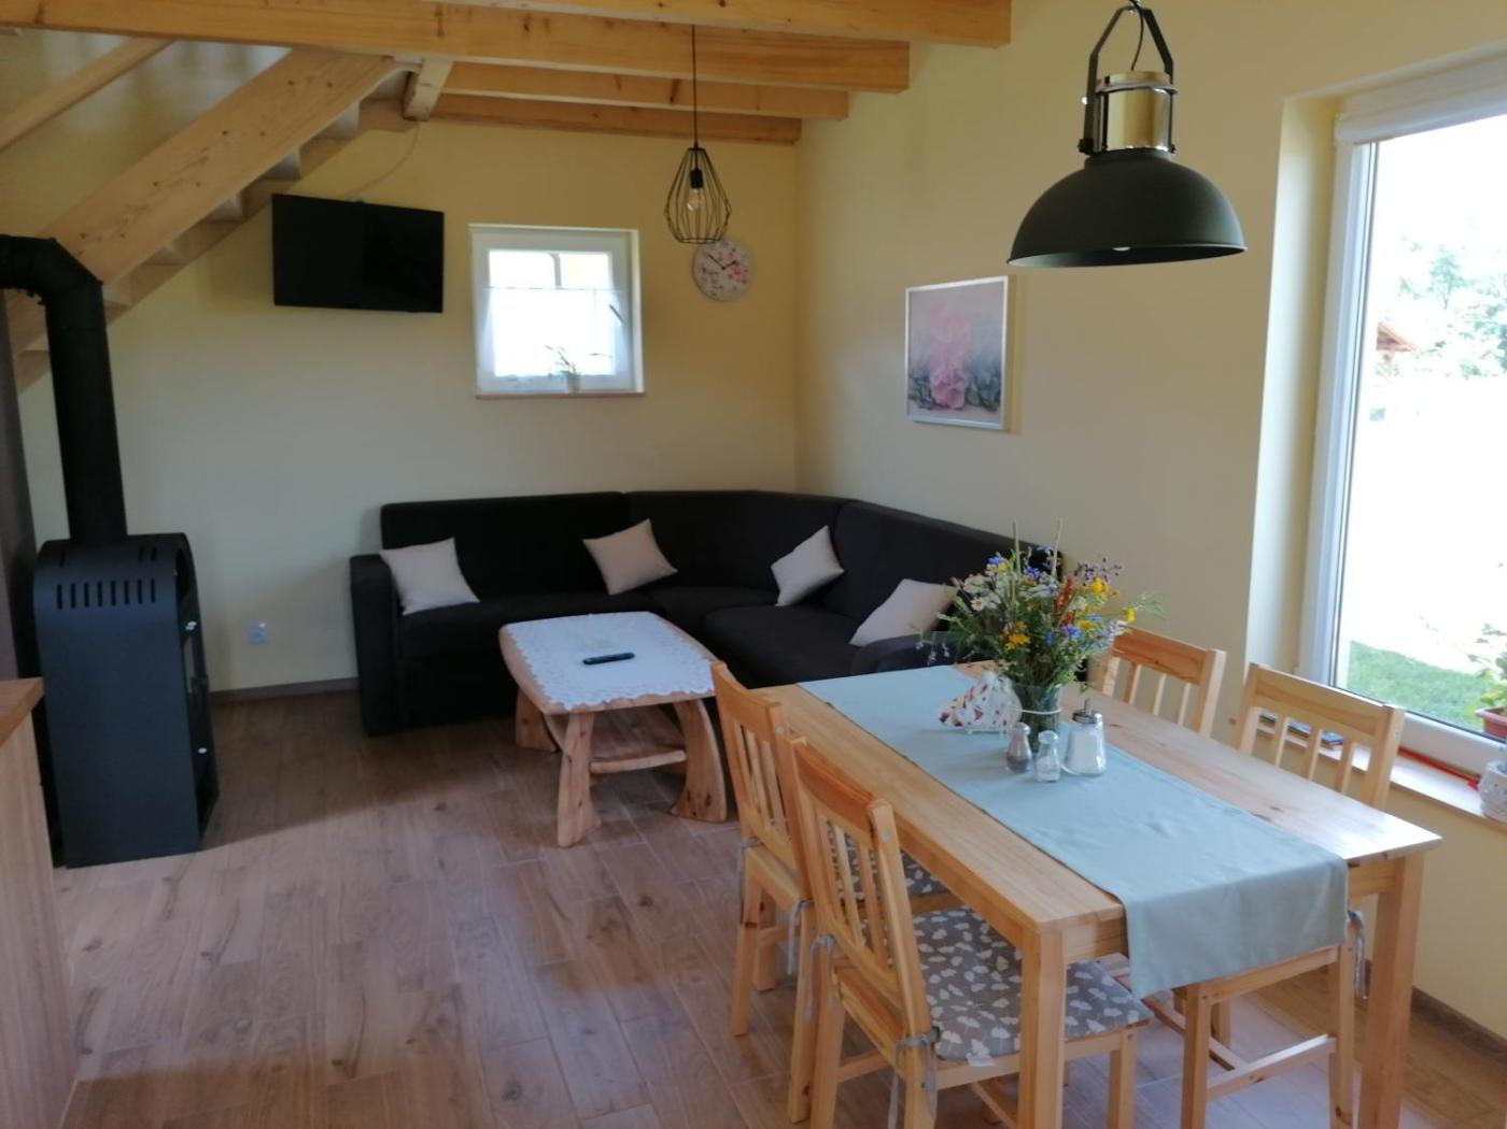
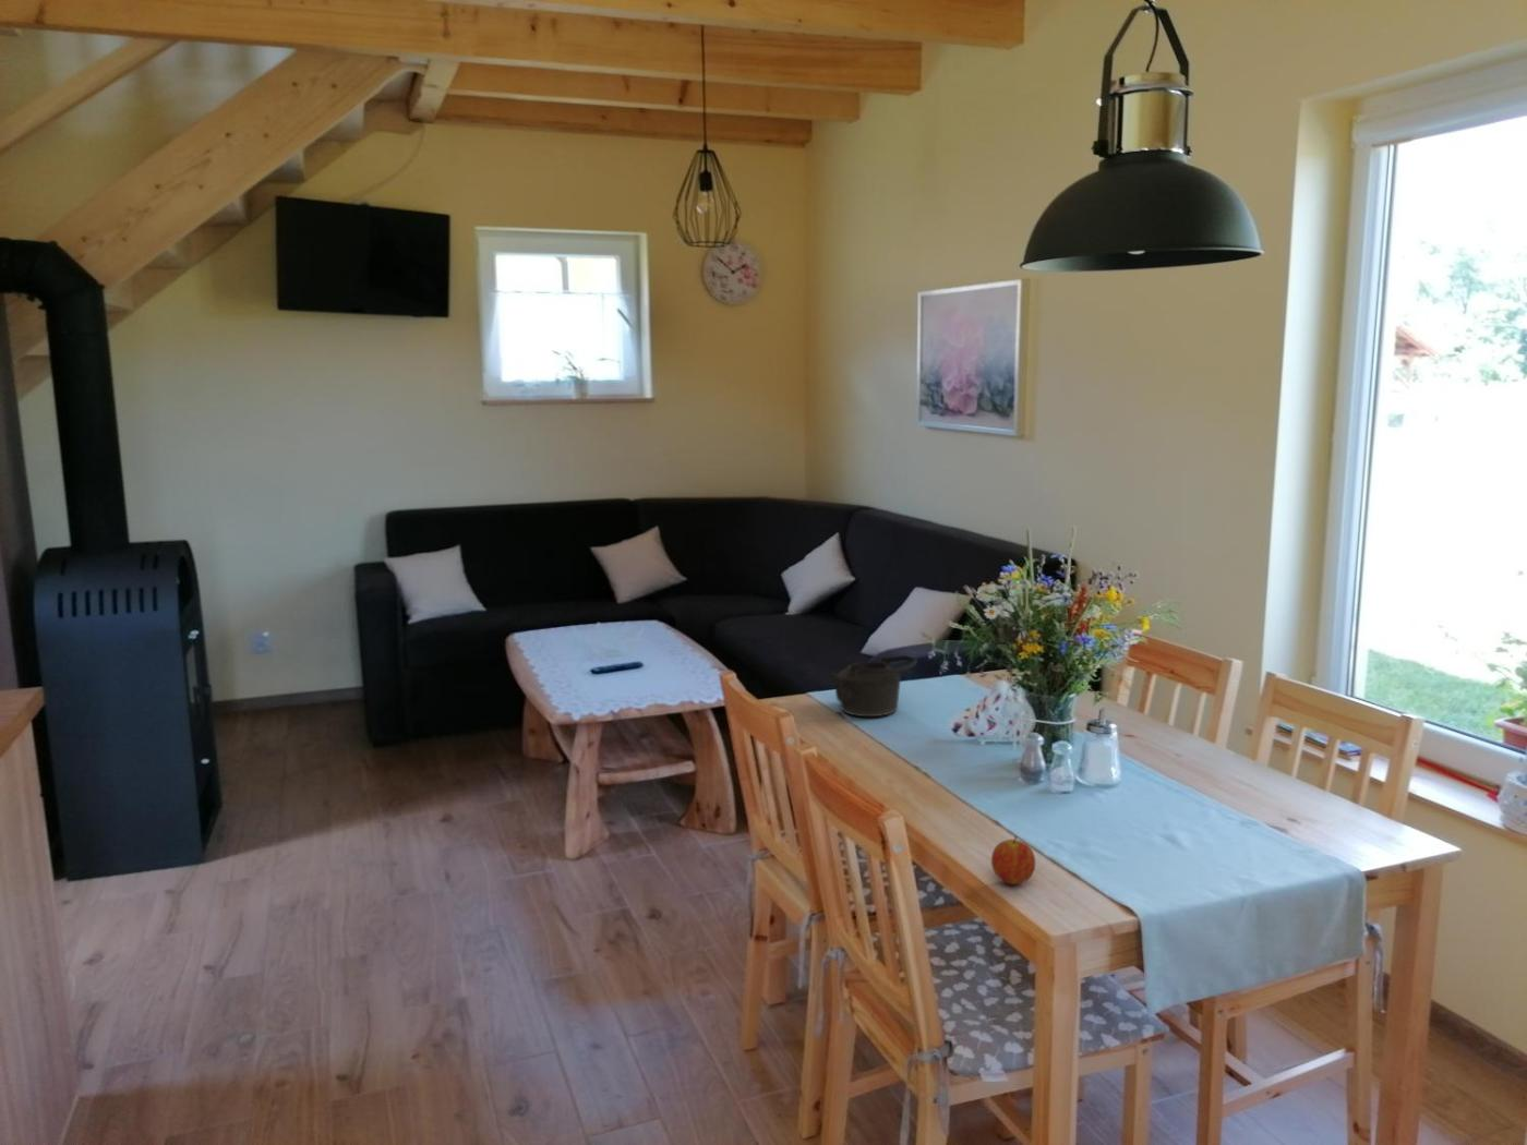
+ fruit (1014, 859)
+ teapot (867, 686)
